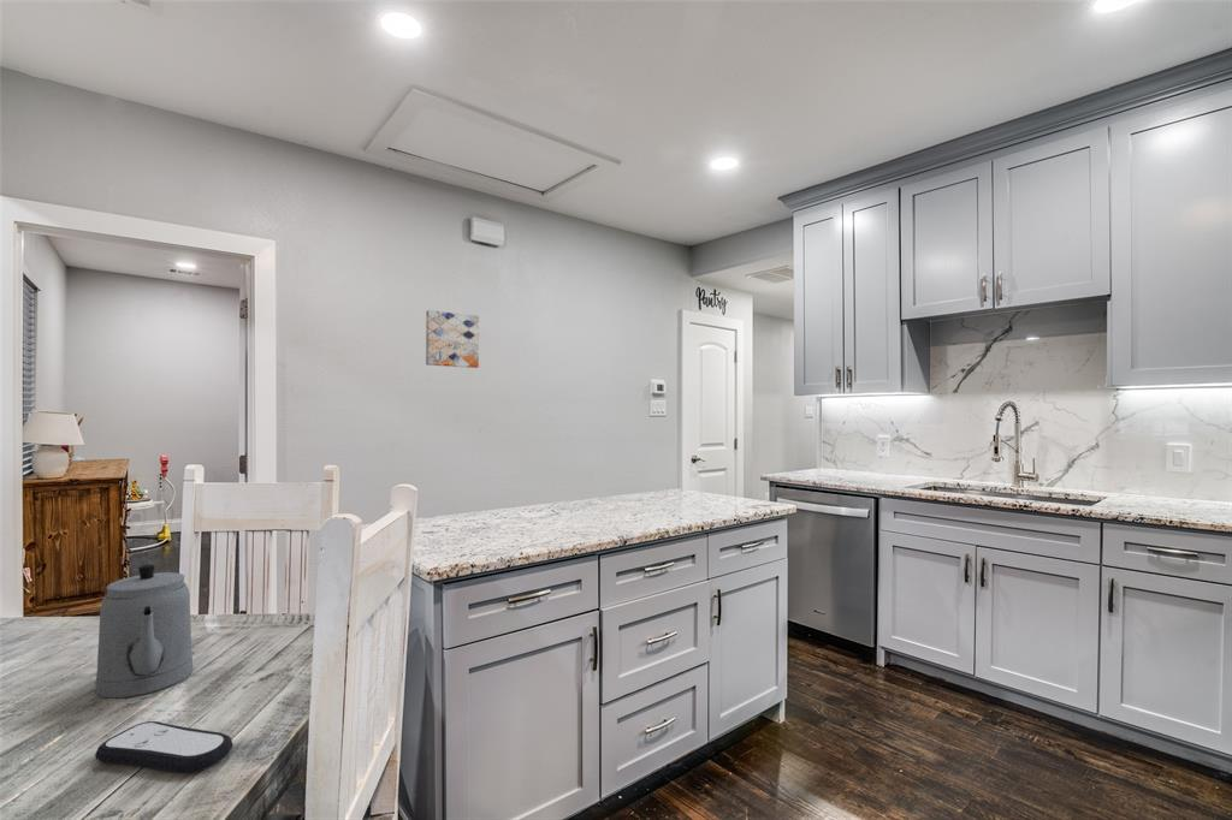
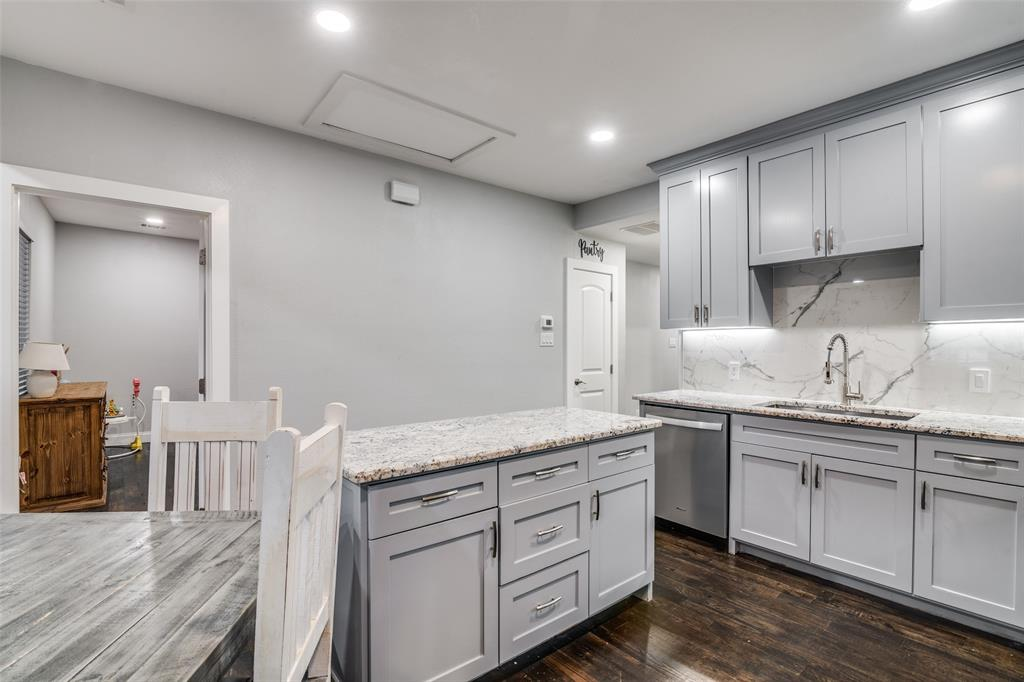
- remote control (167, 745)
- teapot (146, 623)
- wall art (452, 339)
